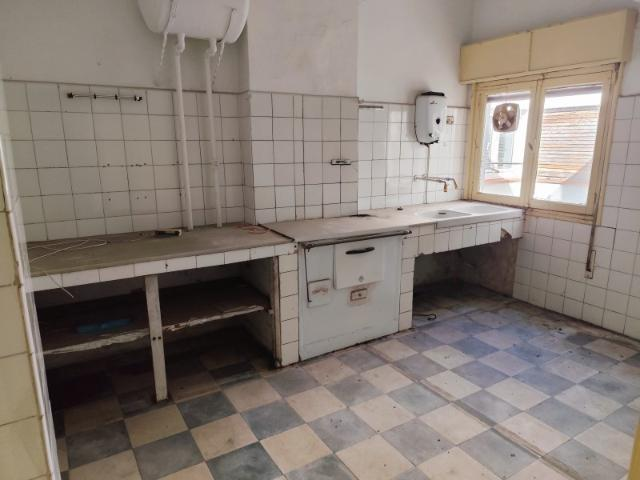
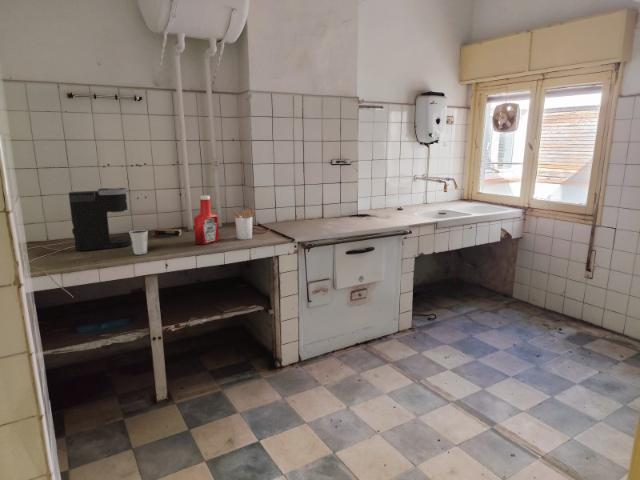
+ dixie cup (139, 242)
+ soap bottle (206, 219)
+ utensil holder (245, 223)
+ coffee maker (101, 218)
